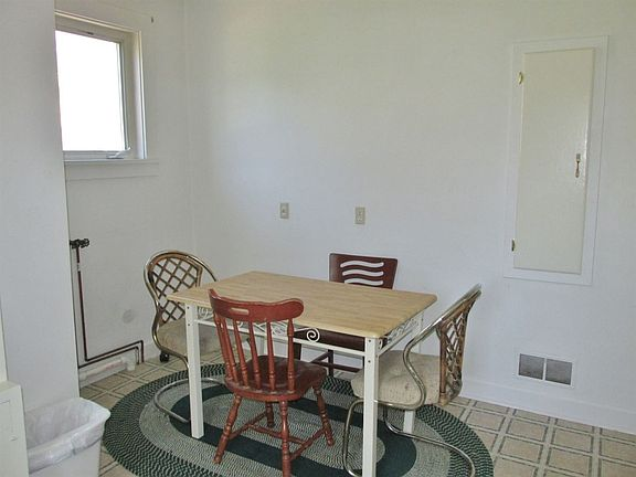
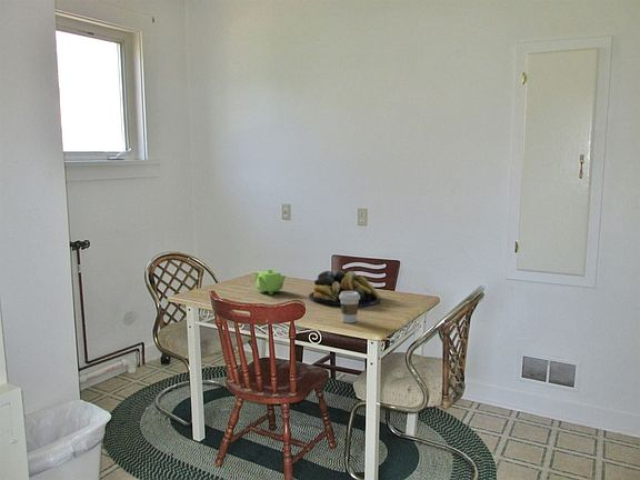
+ teapot (268, 281)
+ coffee cup (349, 307)
+ fruit bowl (344, 284)
